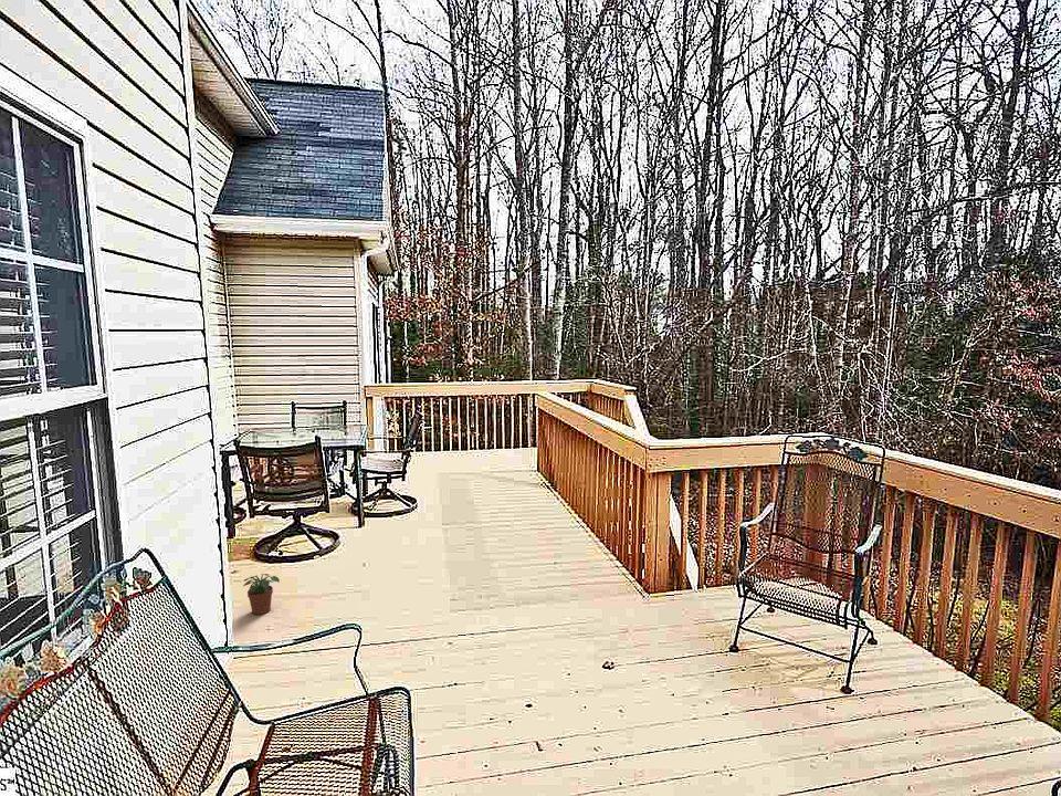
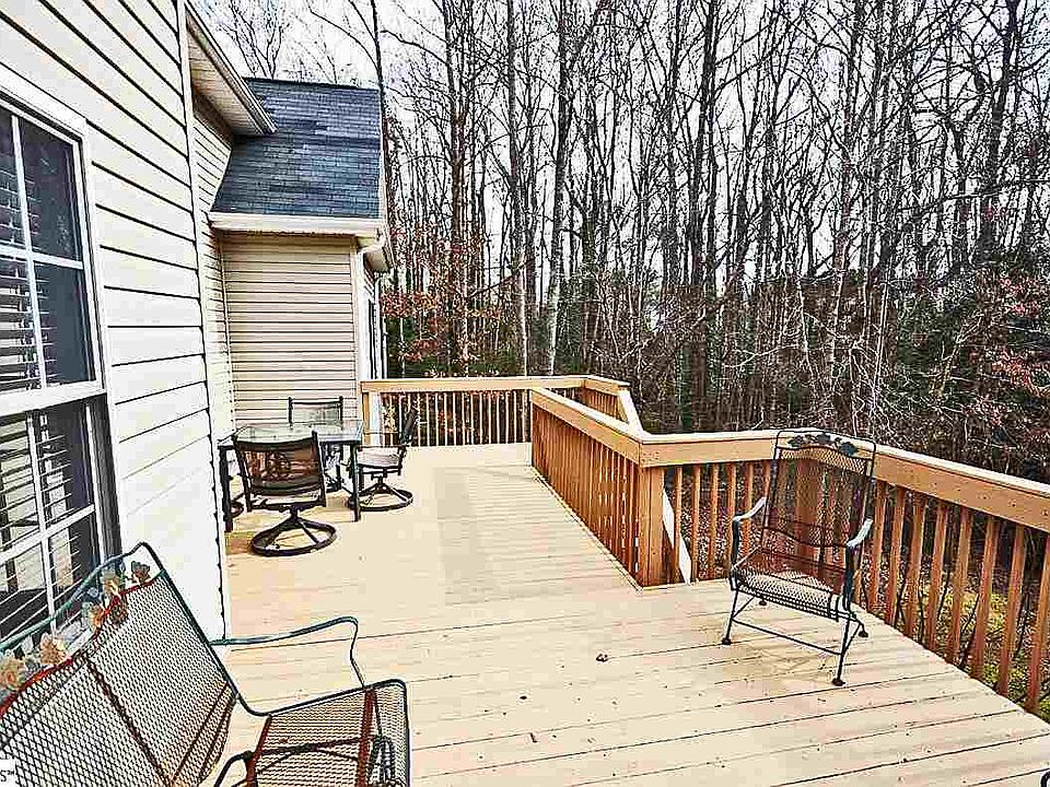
- potted plant (262, 594)
